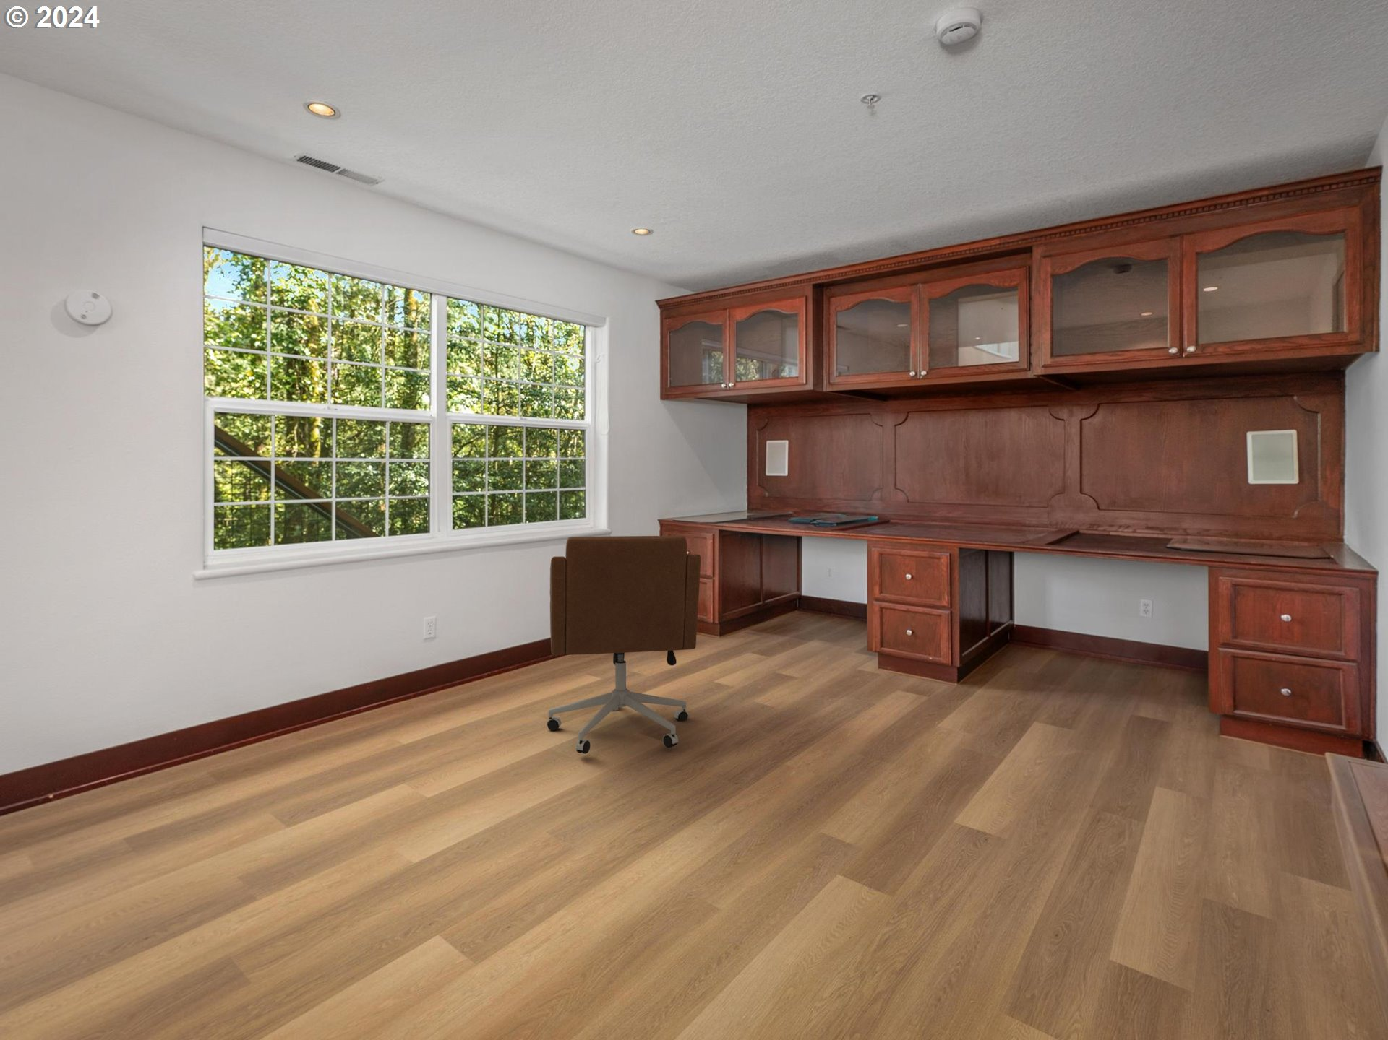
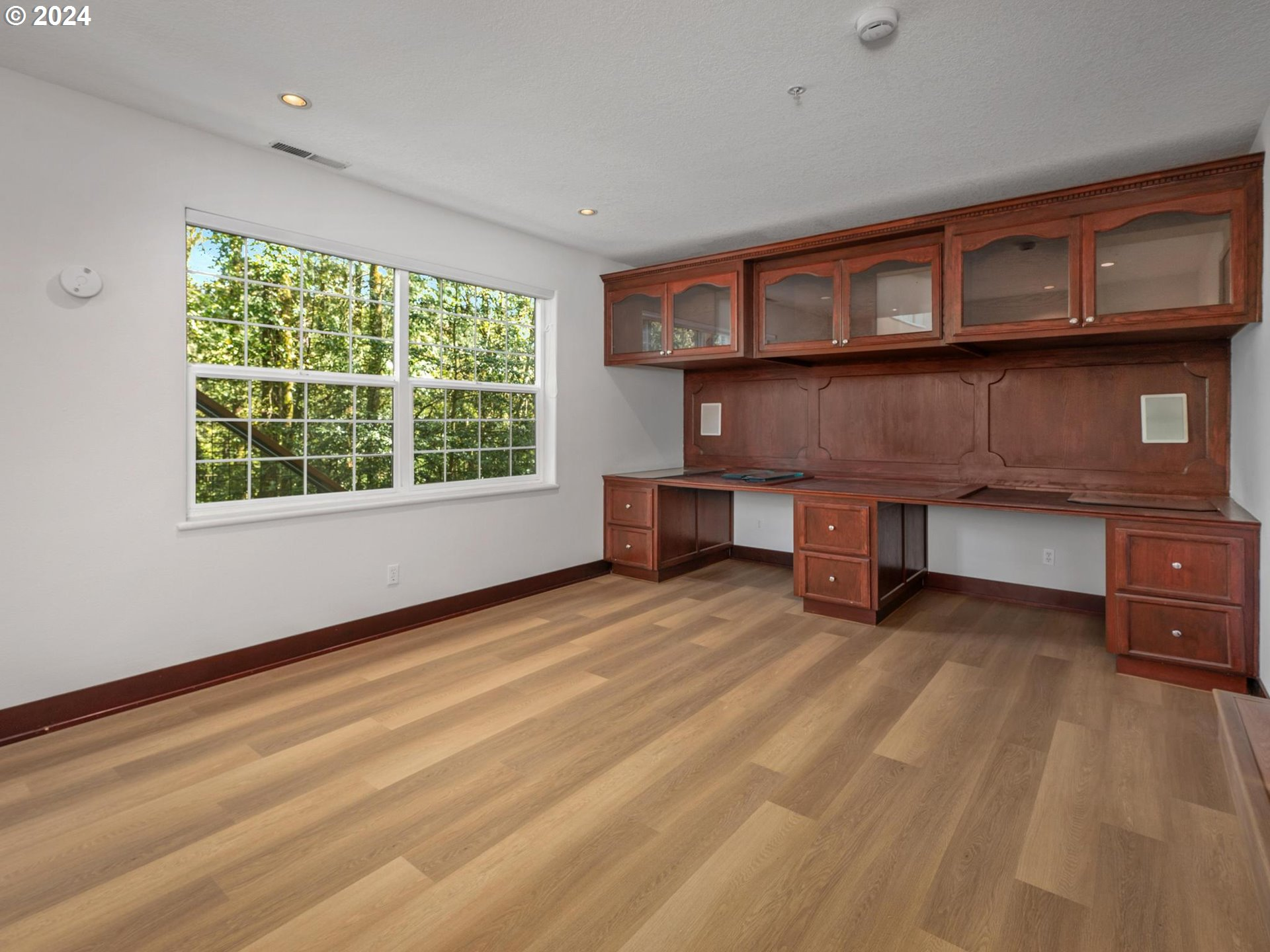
- office chair (621, 634)
